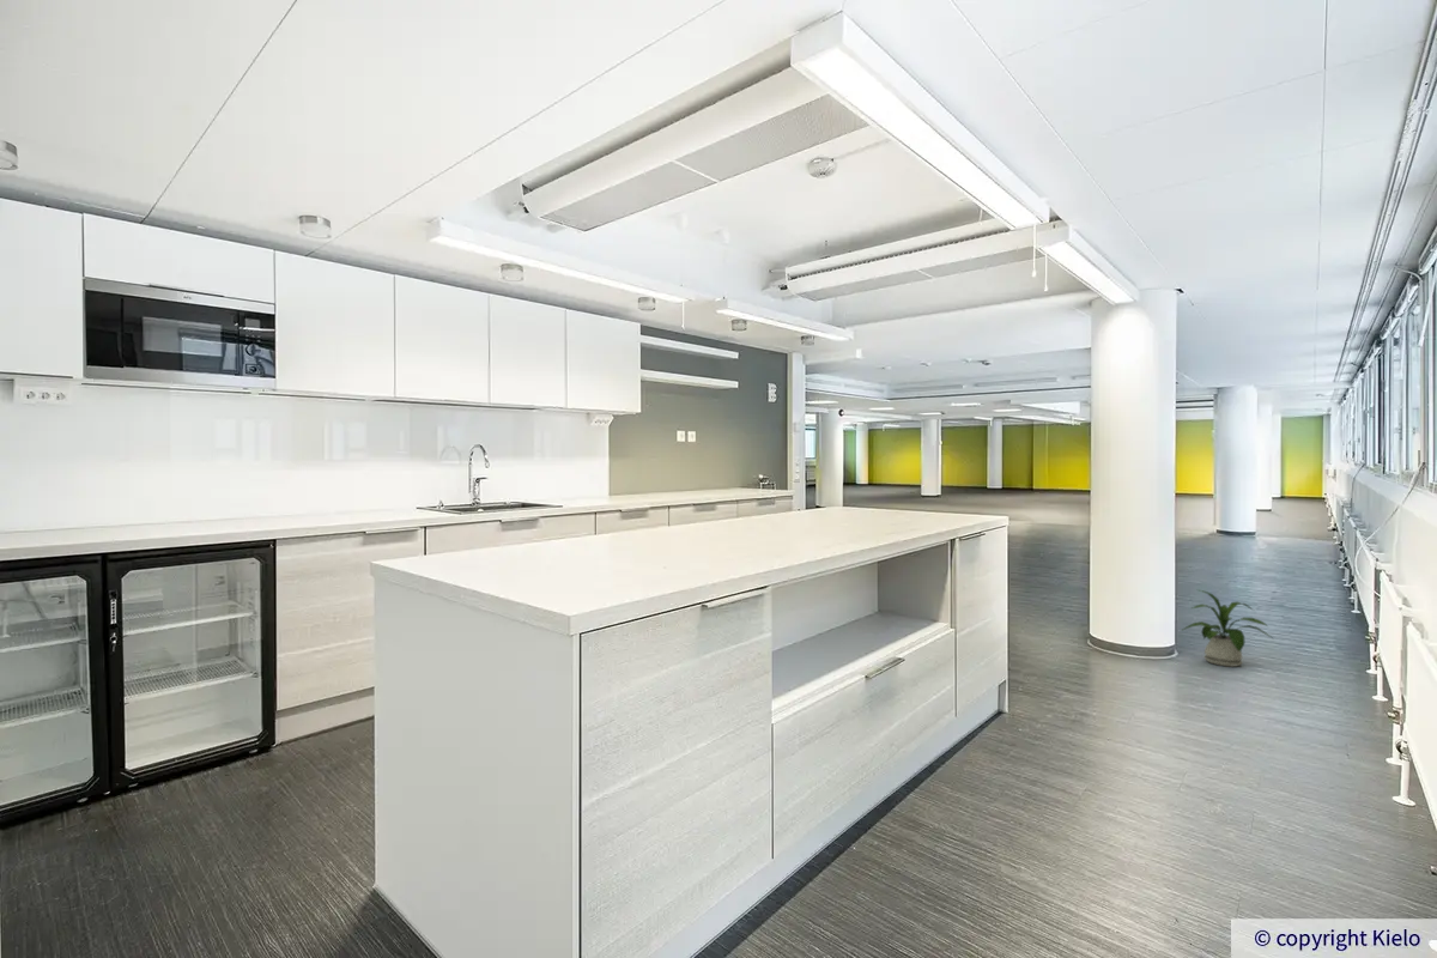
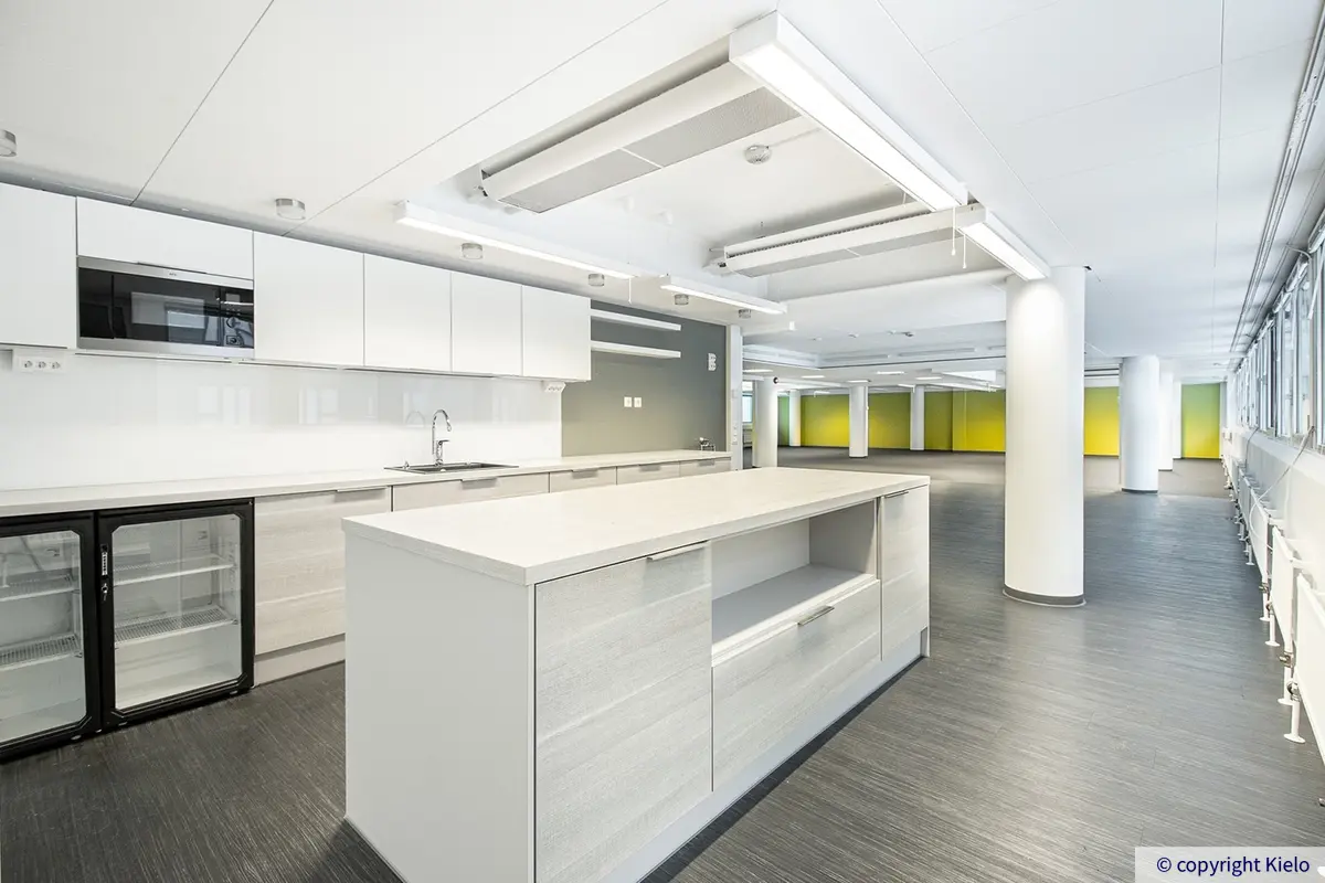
- house plant (1225, 630)
